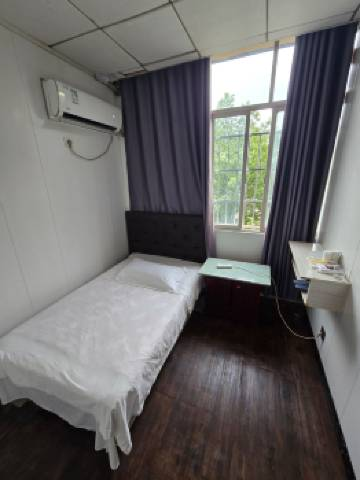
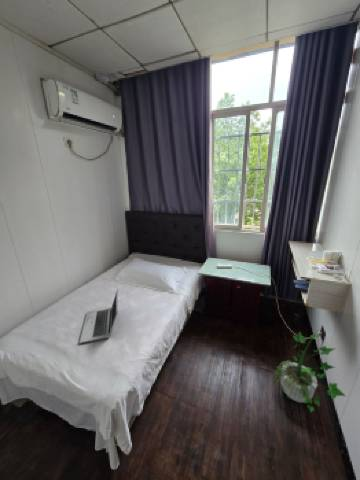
+ laptop (100, 312)
+ potted plant (305, 373)
